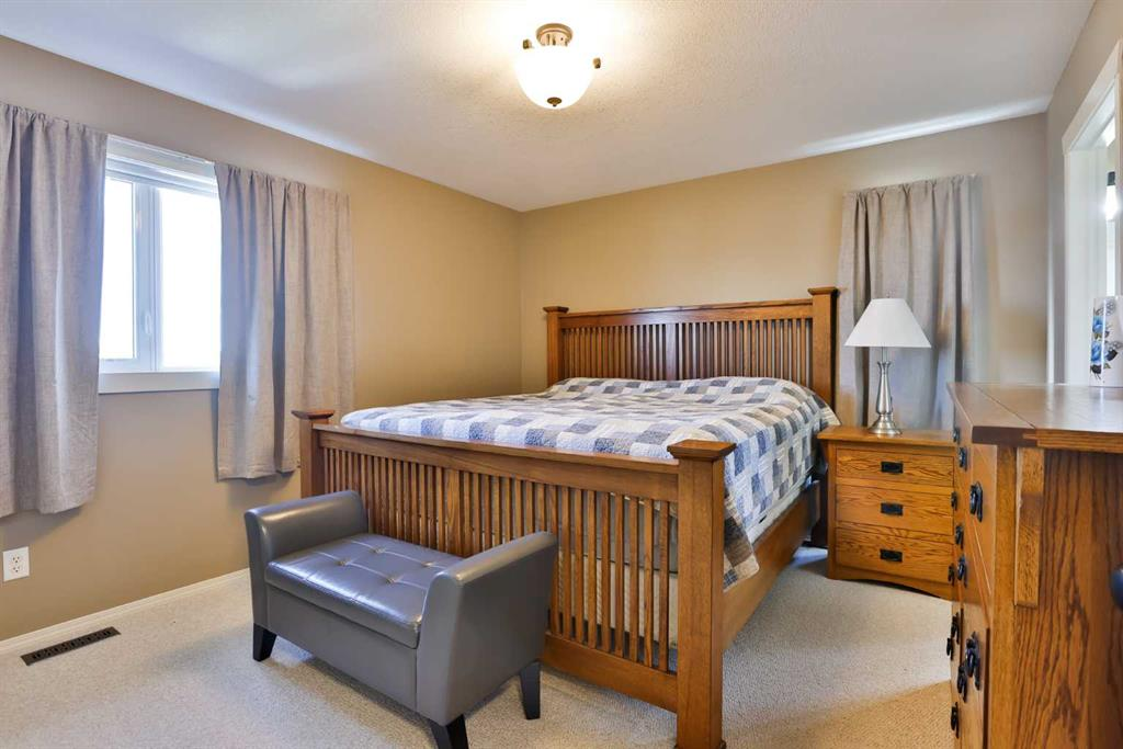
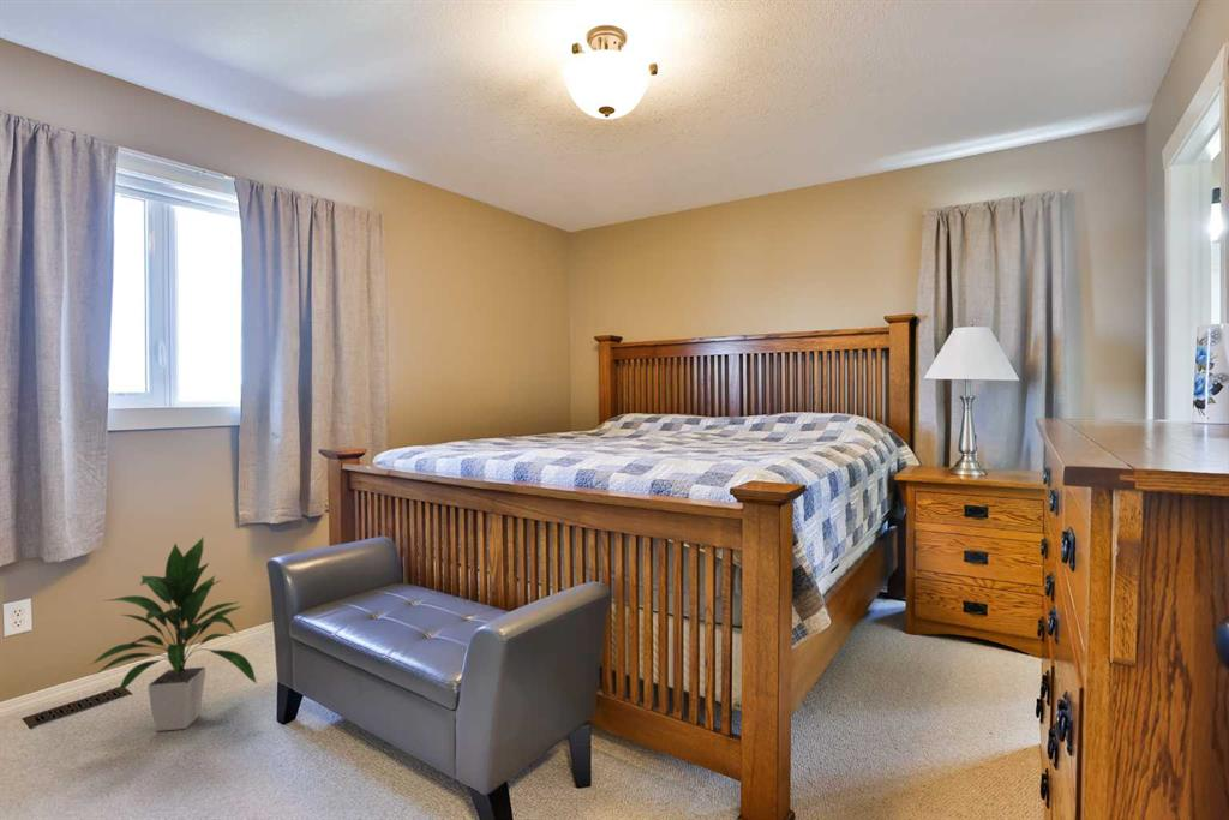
+ indoor plant (181, 635)
